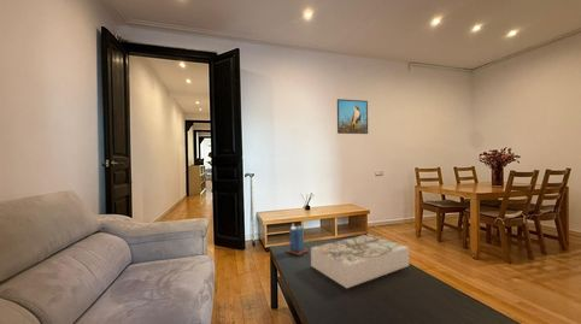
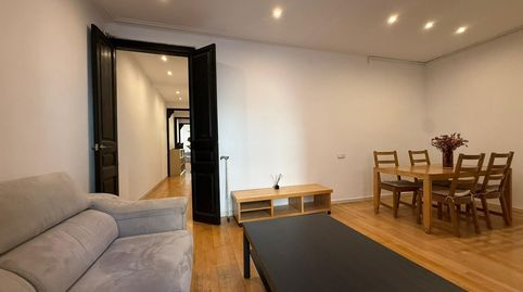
- candle (297, 237)
- board game (359, 257)
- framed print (352, 117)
